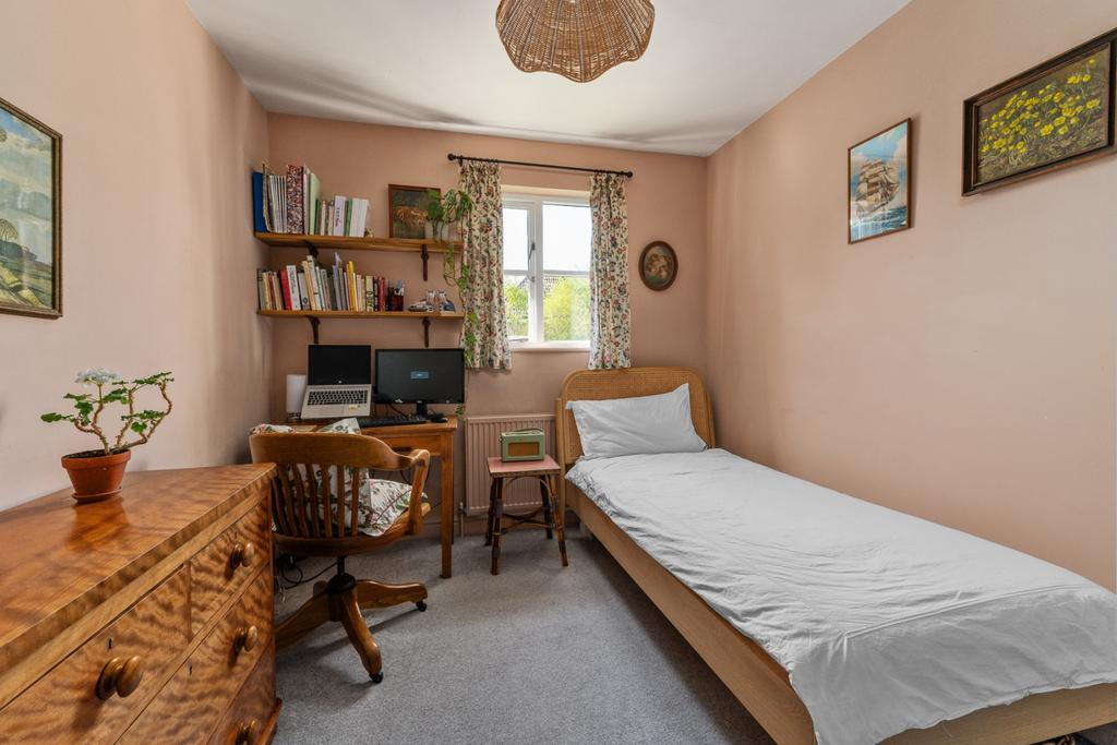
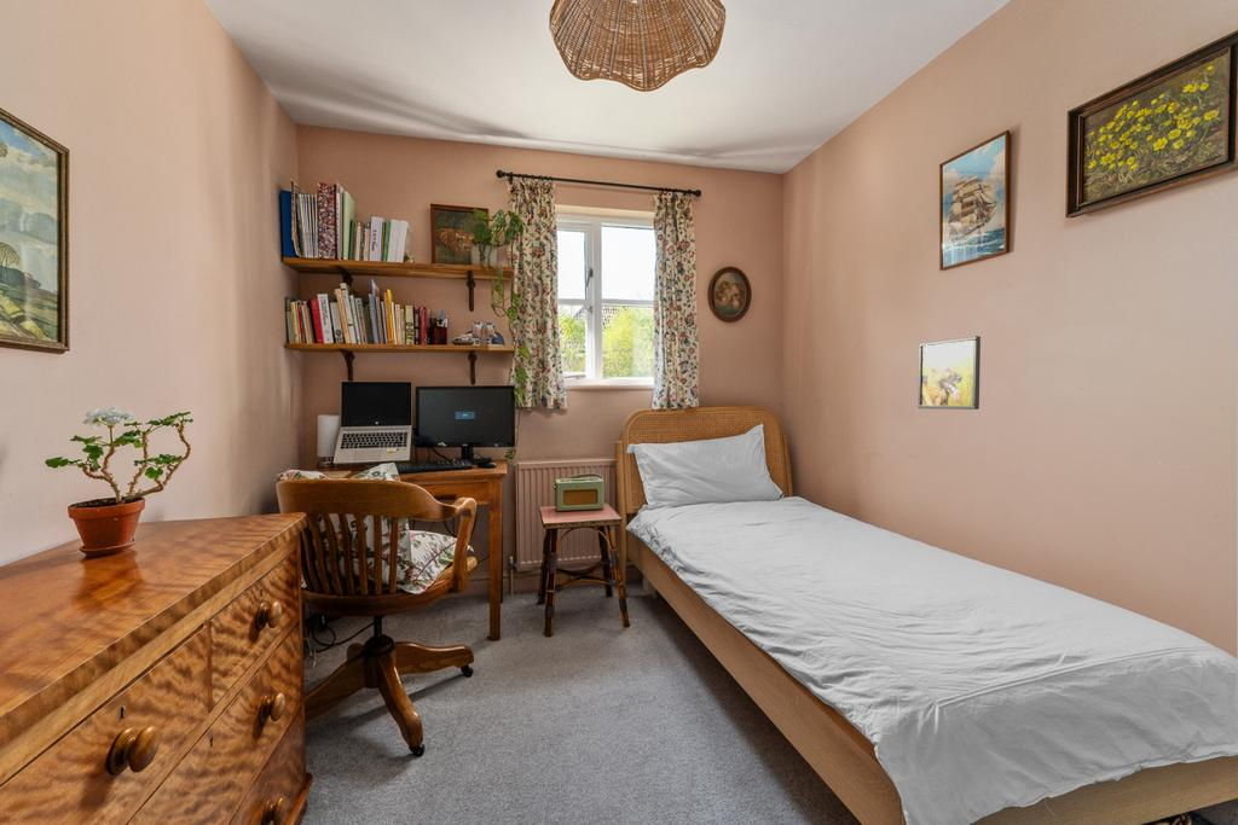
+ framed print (947, 374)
